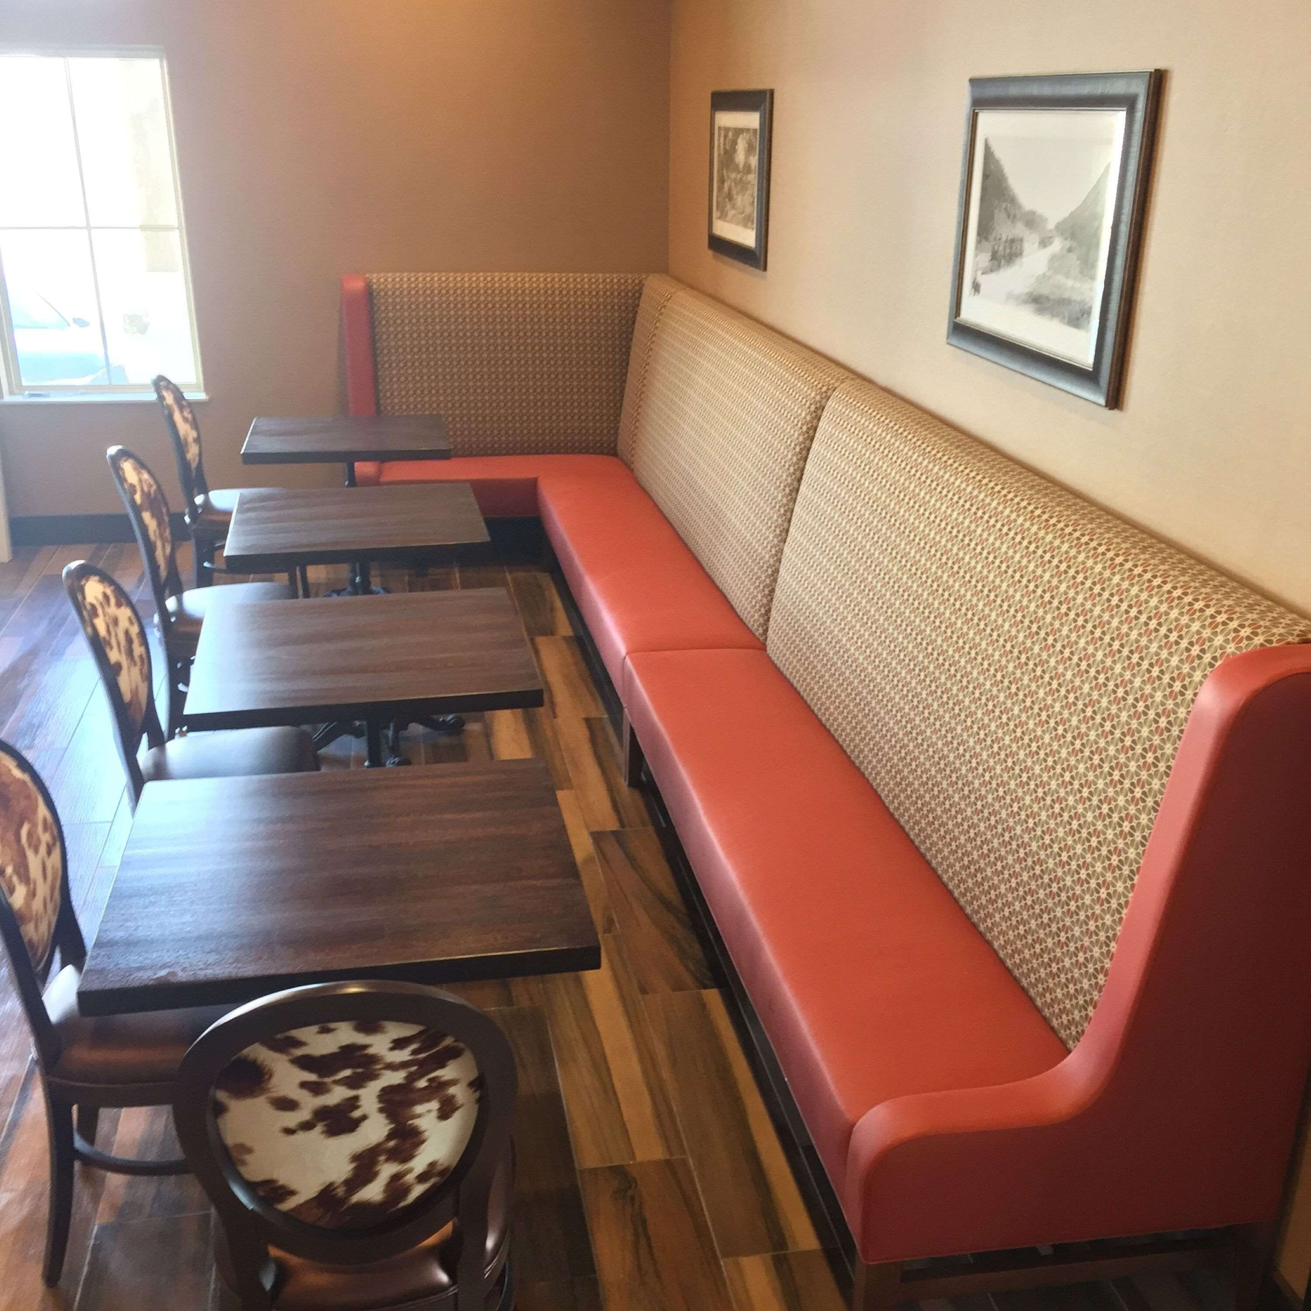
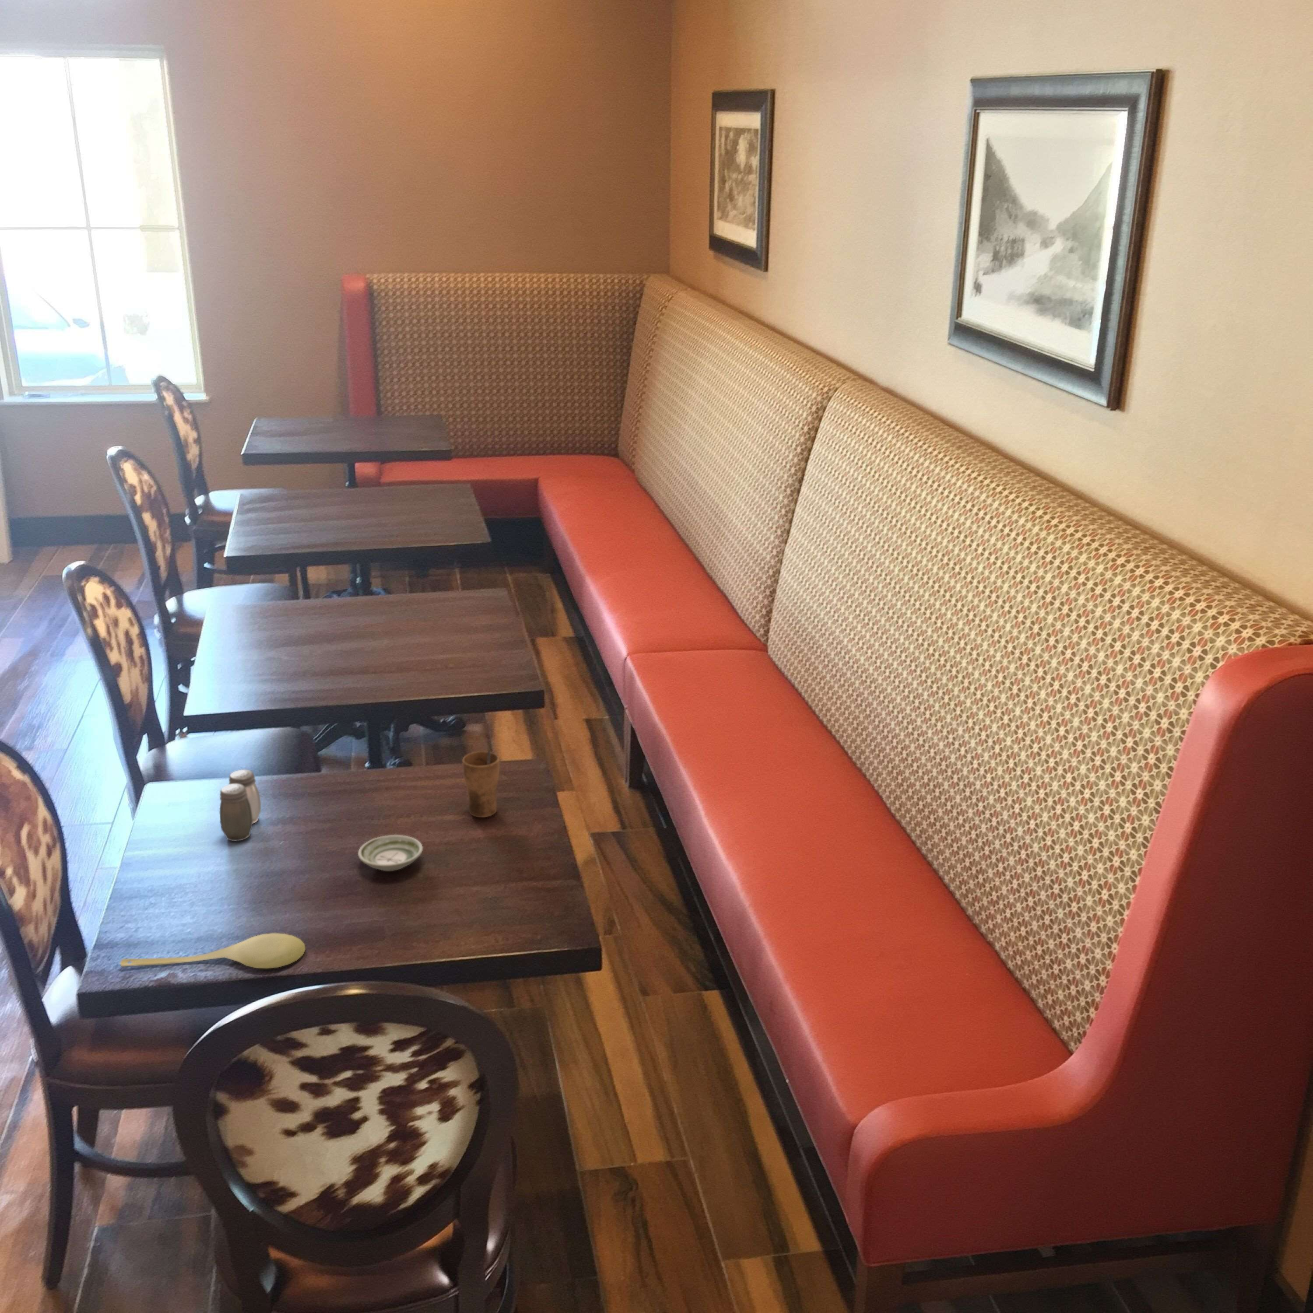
+ saucer (391, 856)
+ spoon (214, 955)
+ salt and pepper shaker (239, 804)
+ cup (481, 779)
